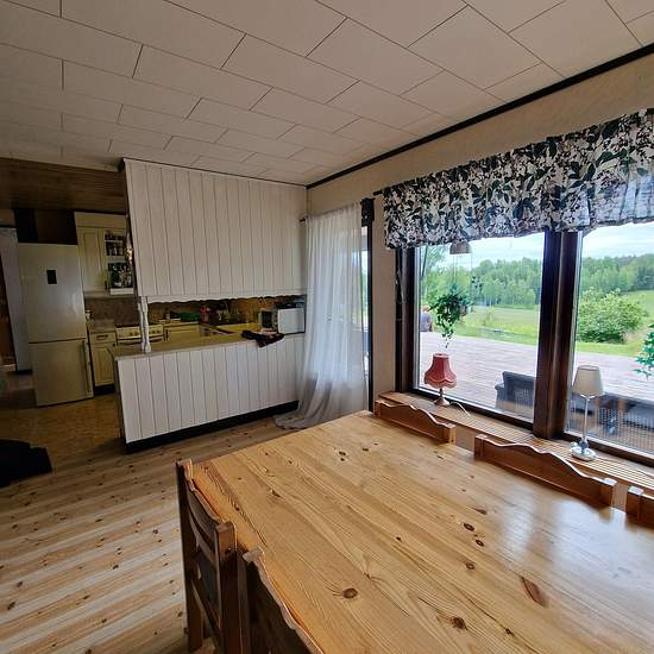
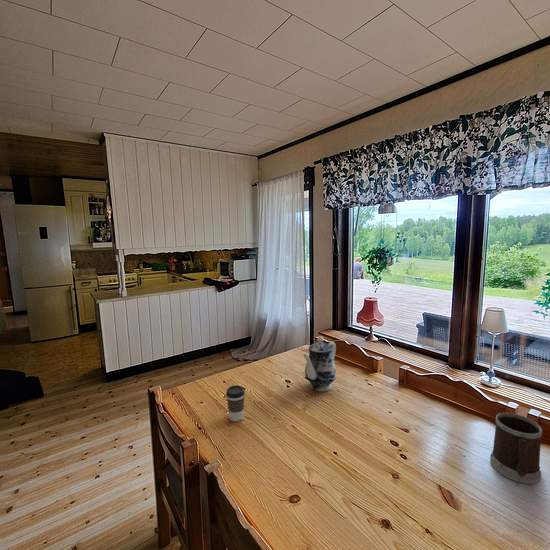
+ mug (517, 448)
+ coffee cup (235, 403)
+ teapot (320, 361)
